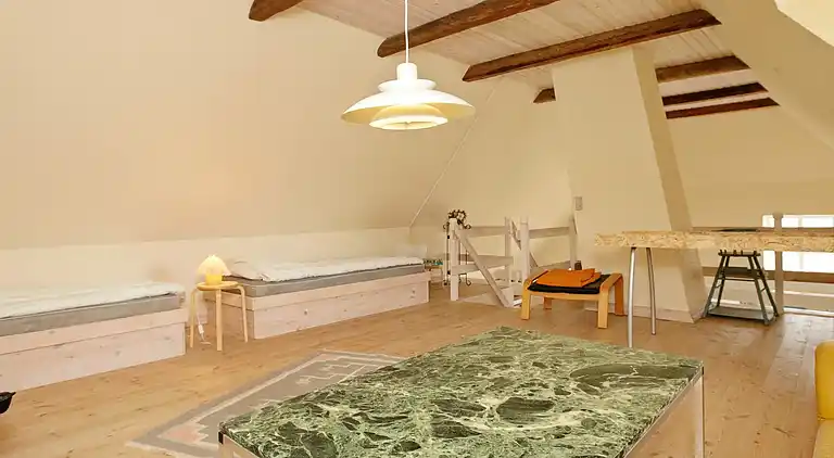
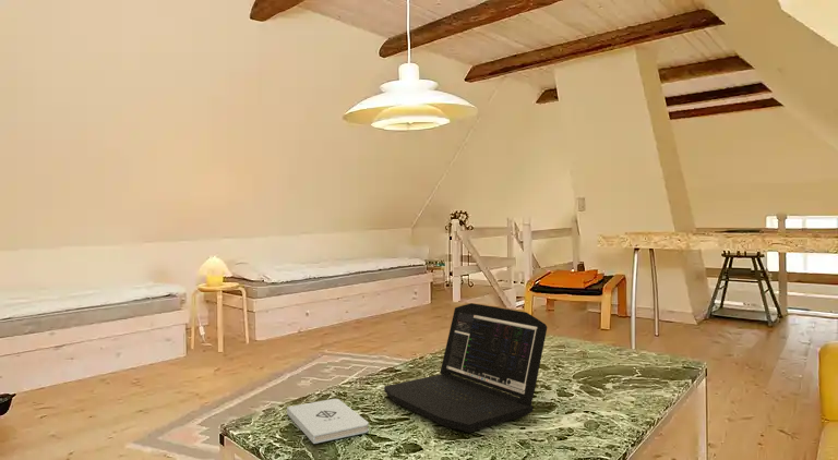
+ laptop (458, 358)
+ notepad (326, 419)
